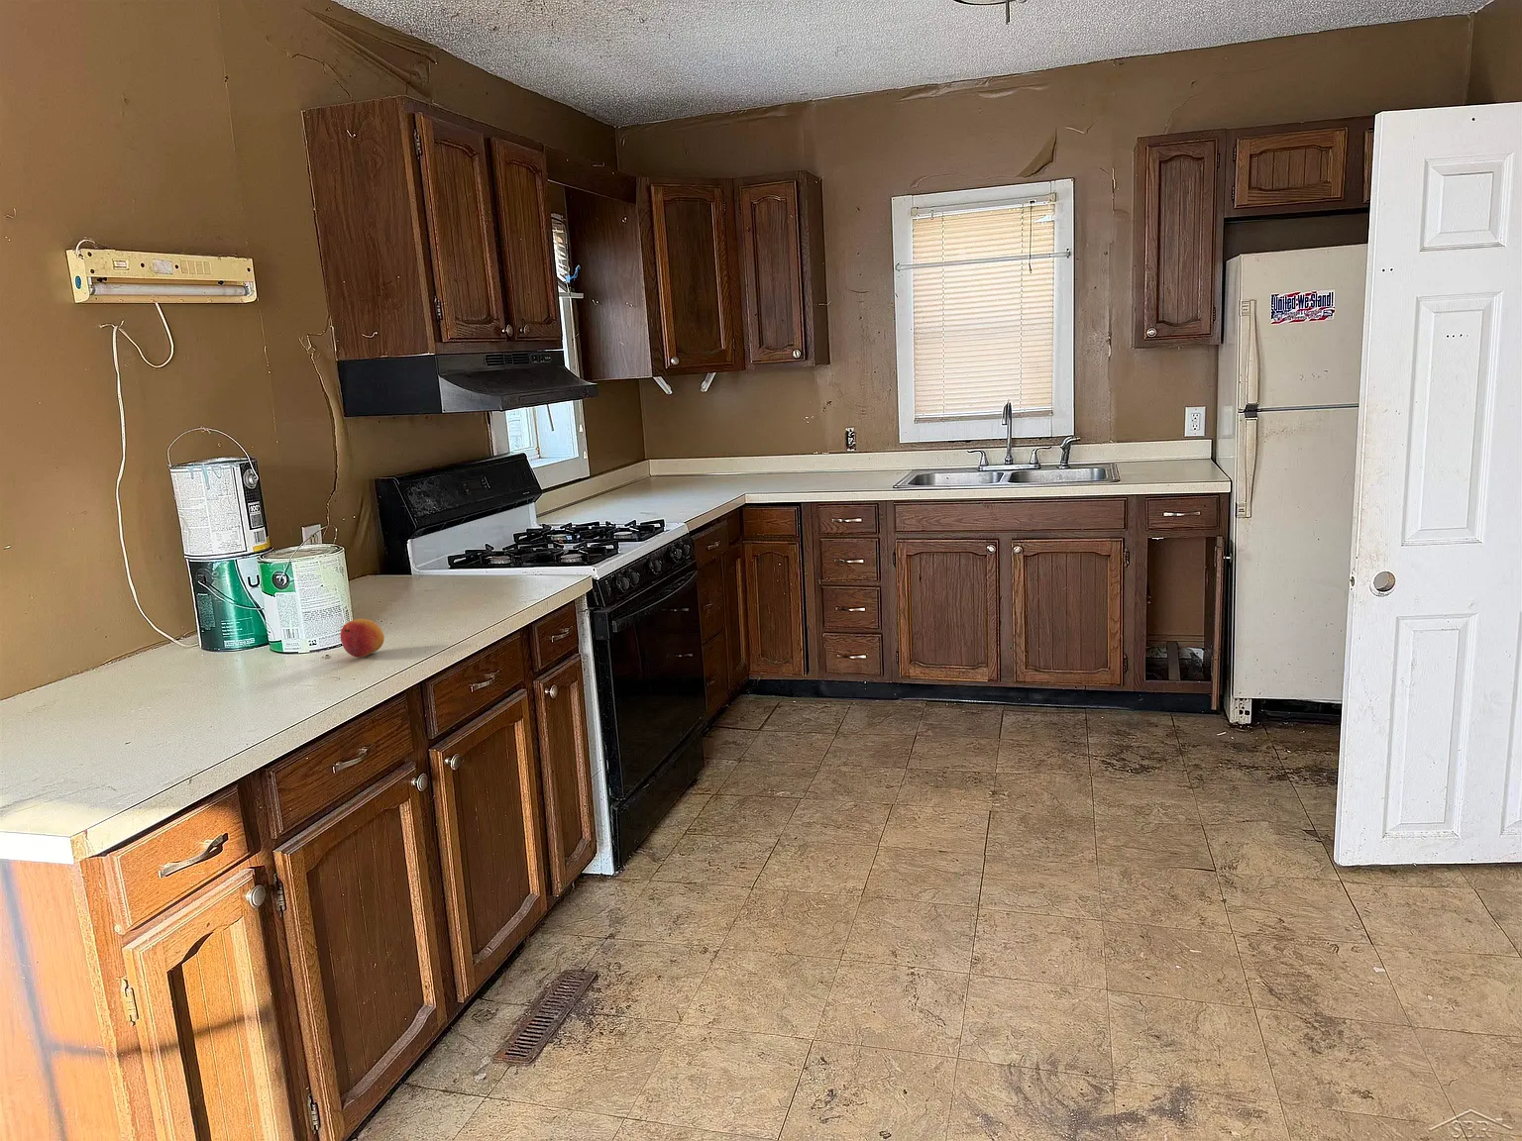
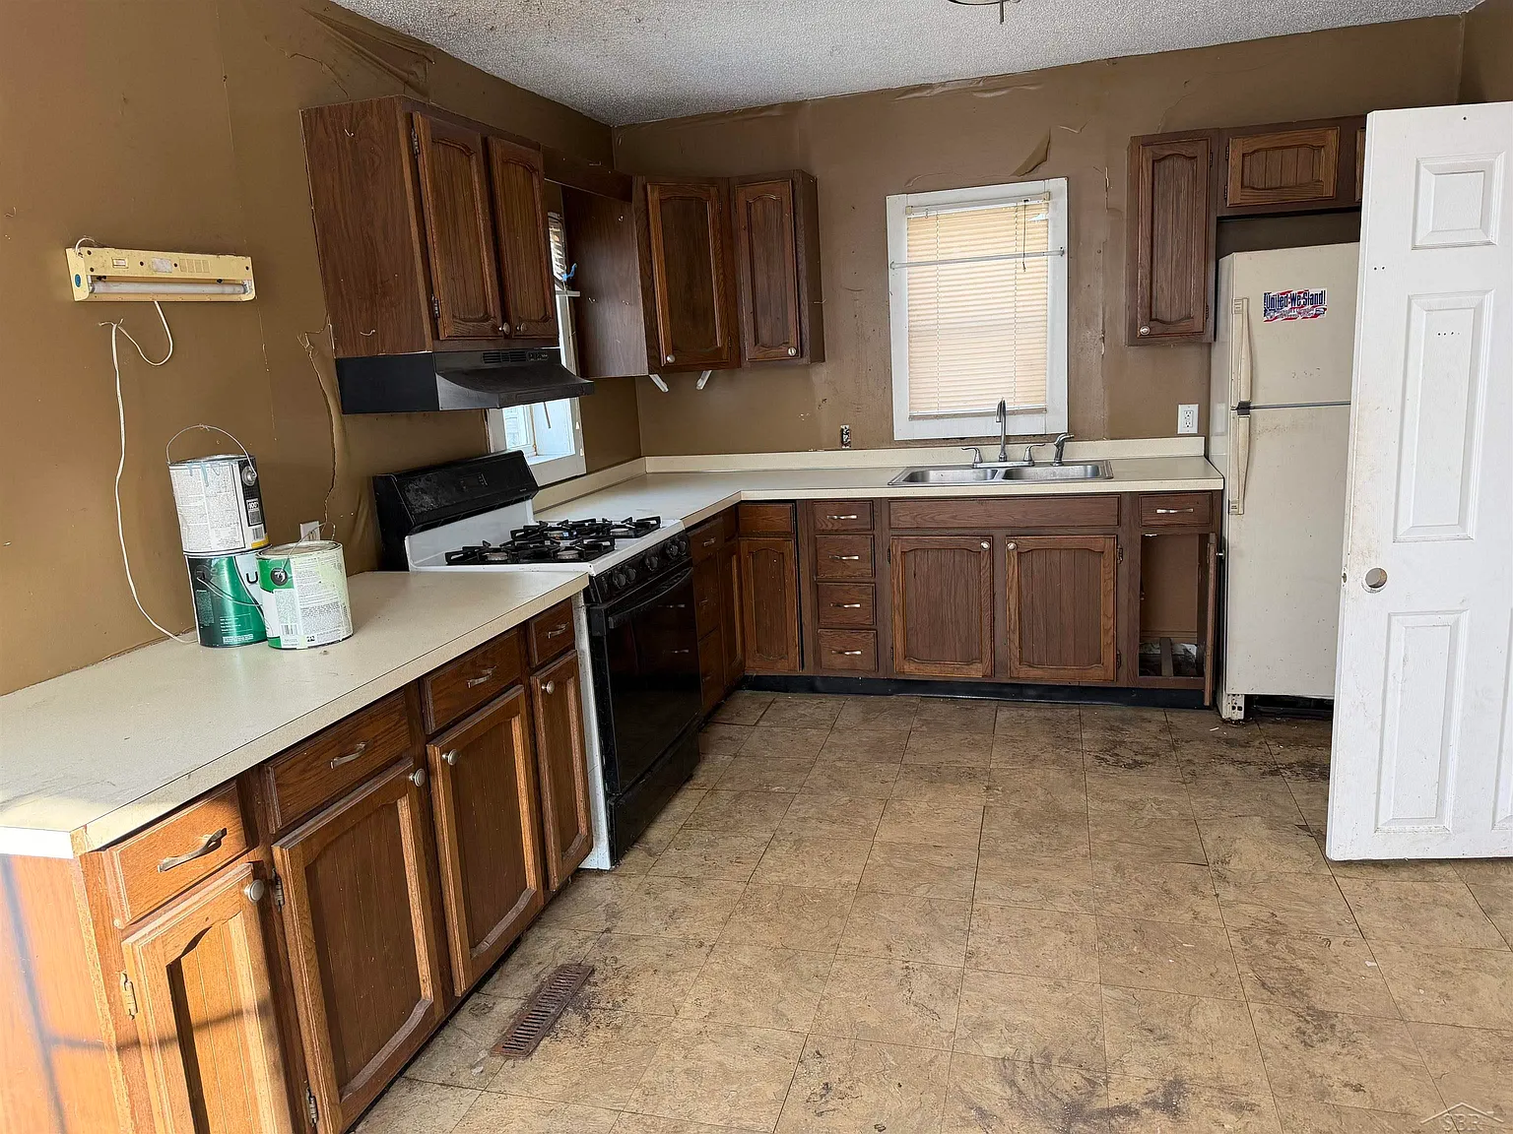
- fruit (363, 636)
